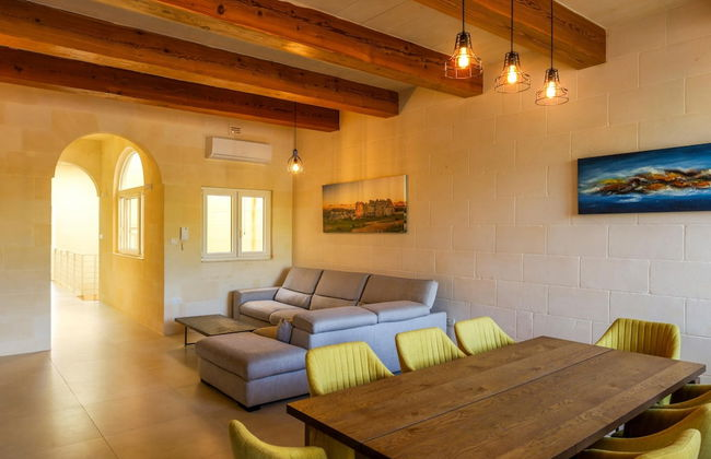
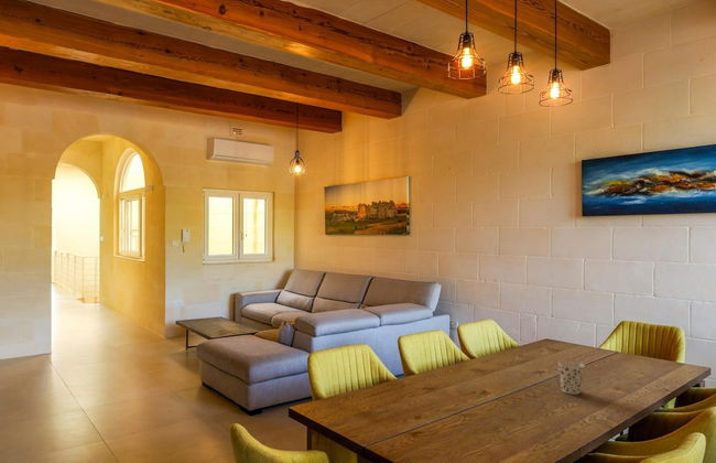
+ cup (571, 377)
